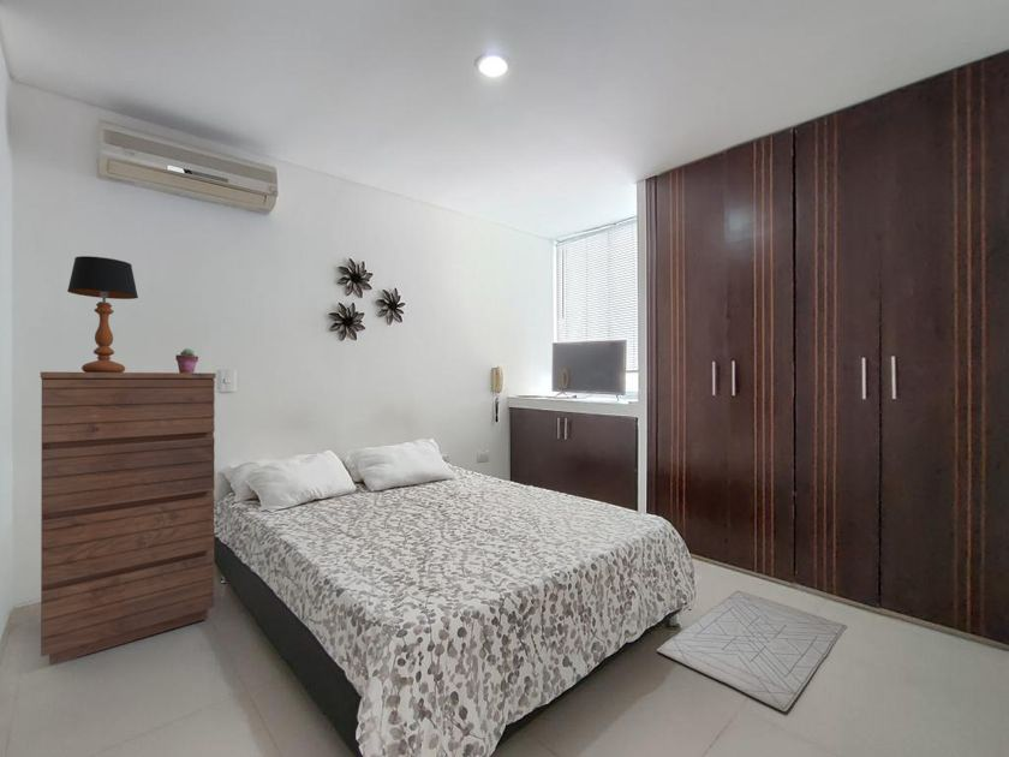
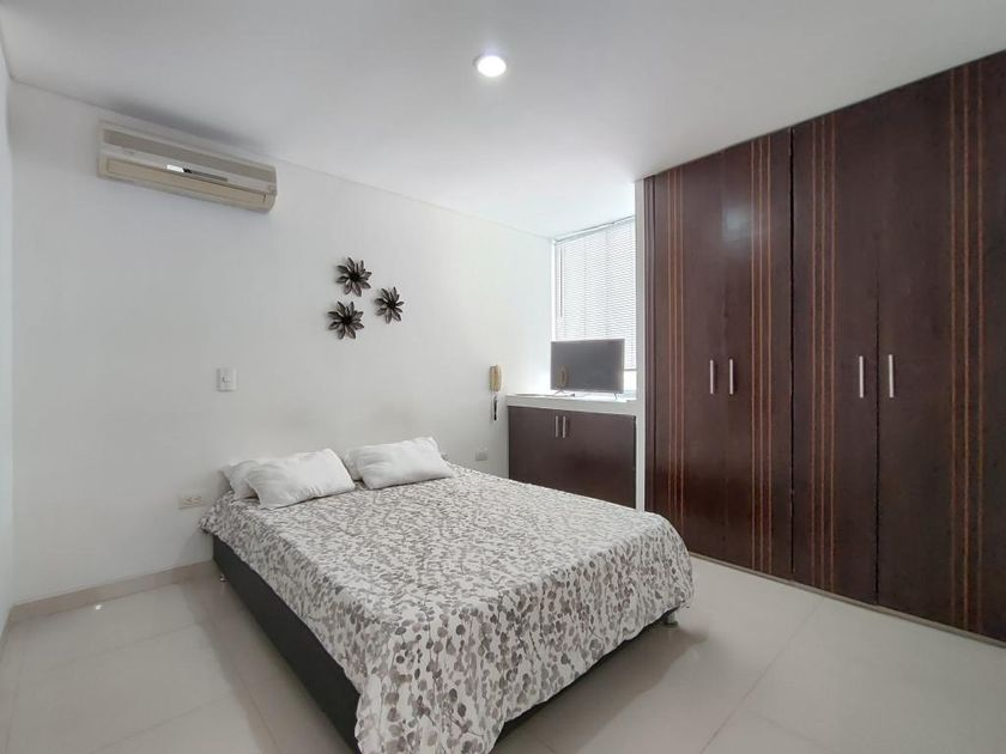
- rug (756, 637)
- table lamp (103, 316)
- dresser (131, 496)
- potted succulent (186, 359)
